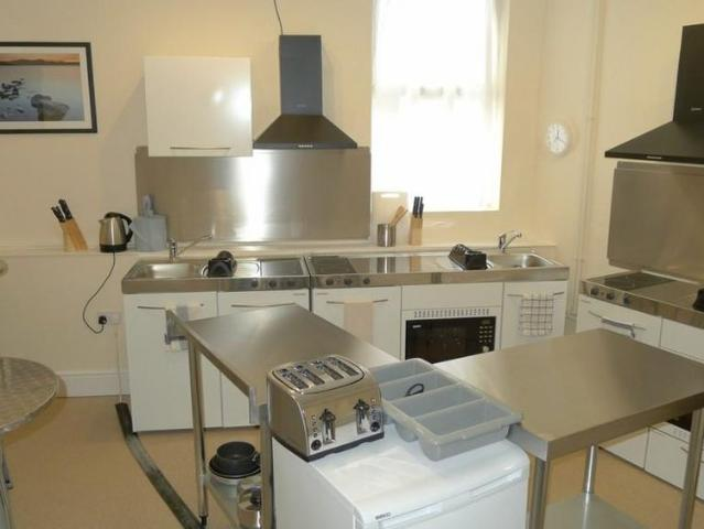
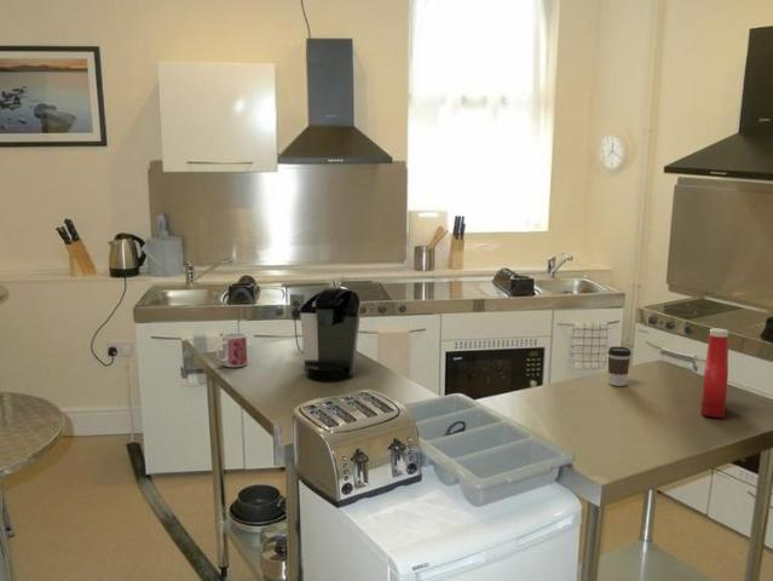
+ coffee cup (618, 366)
+ soap bottle (716, 370)
+ mug (230, 350)
+ coffee maker (317, 328)
